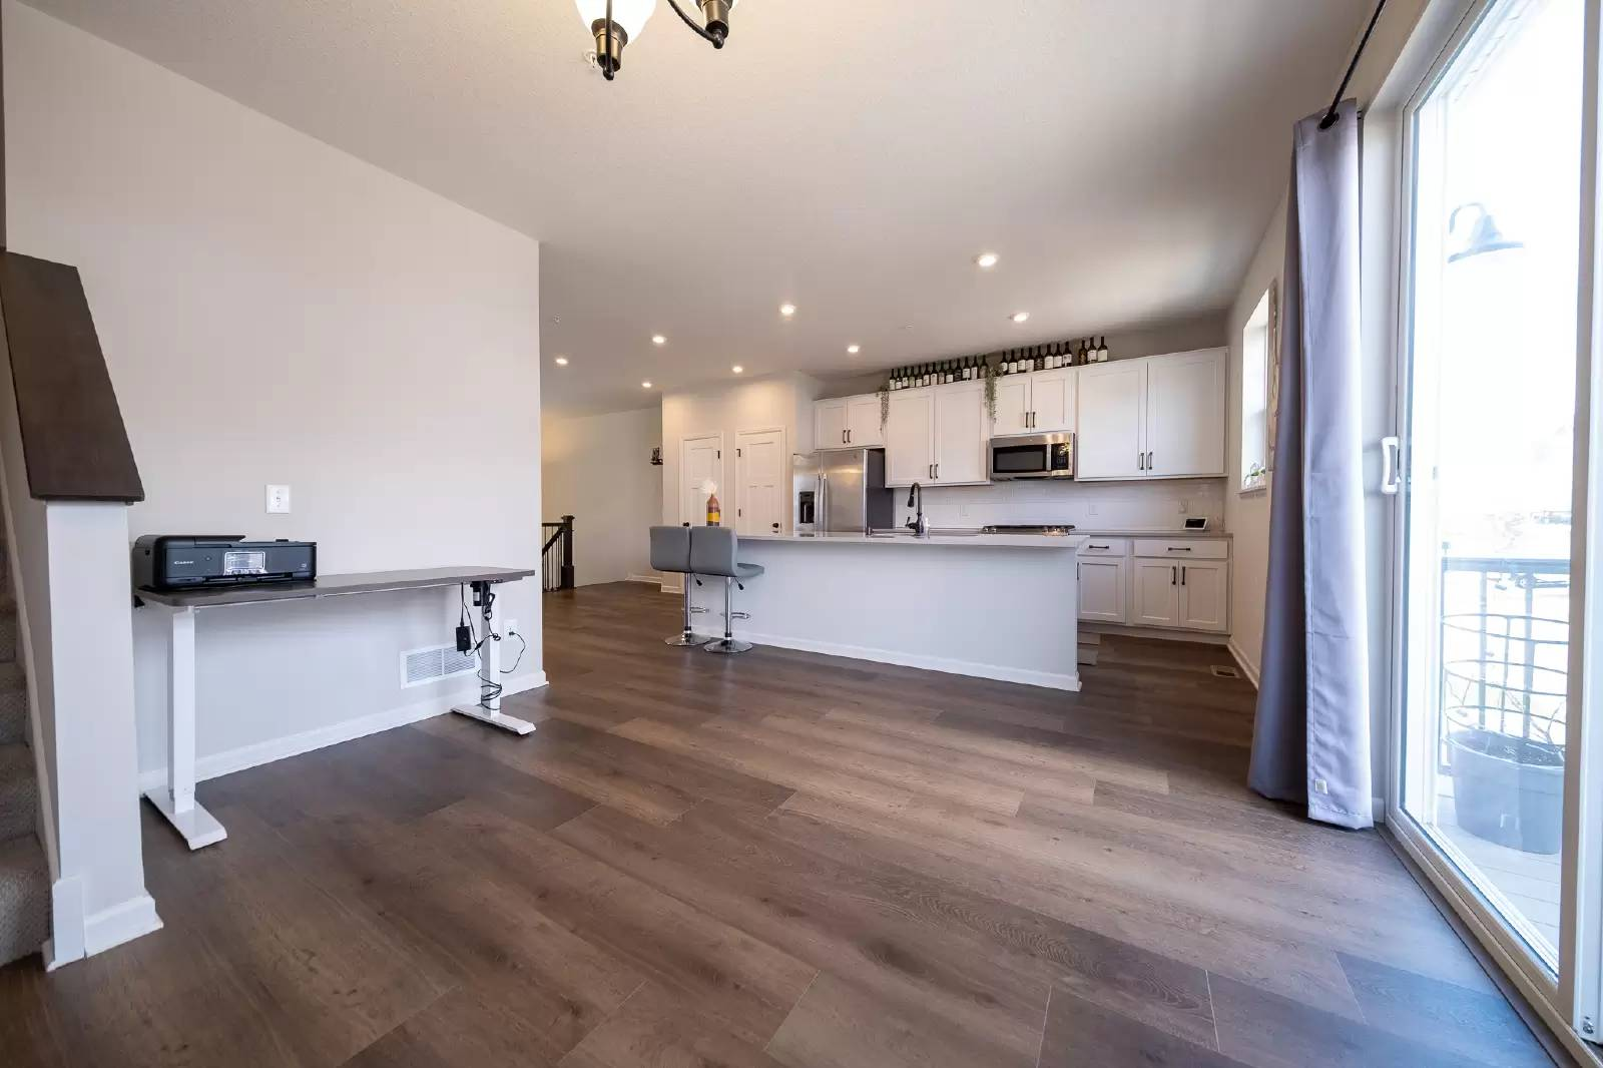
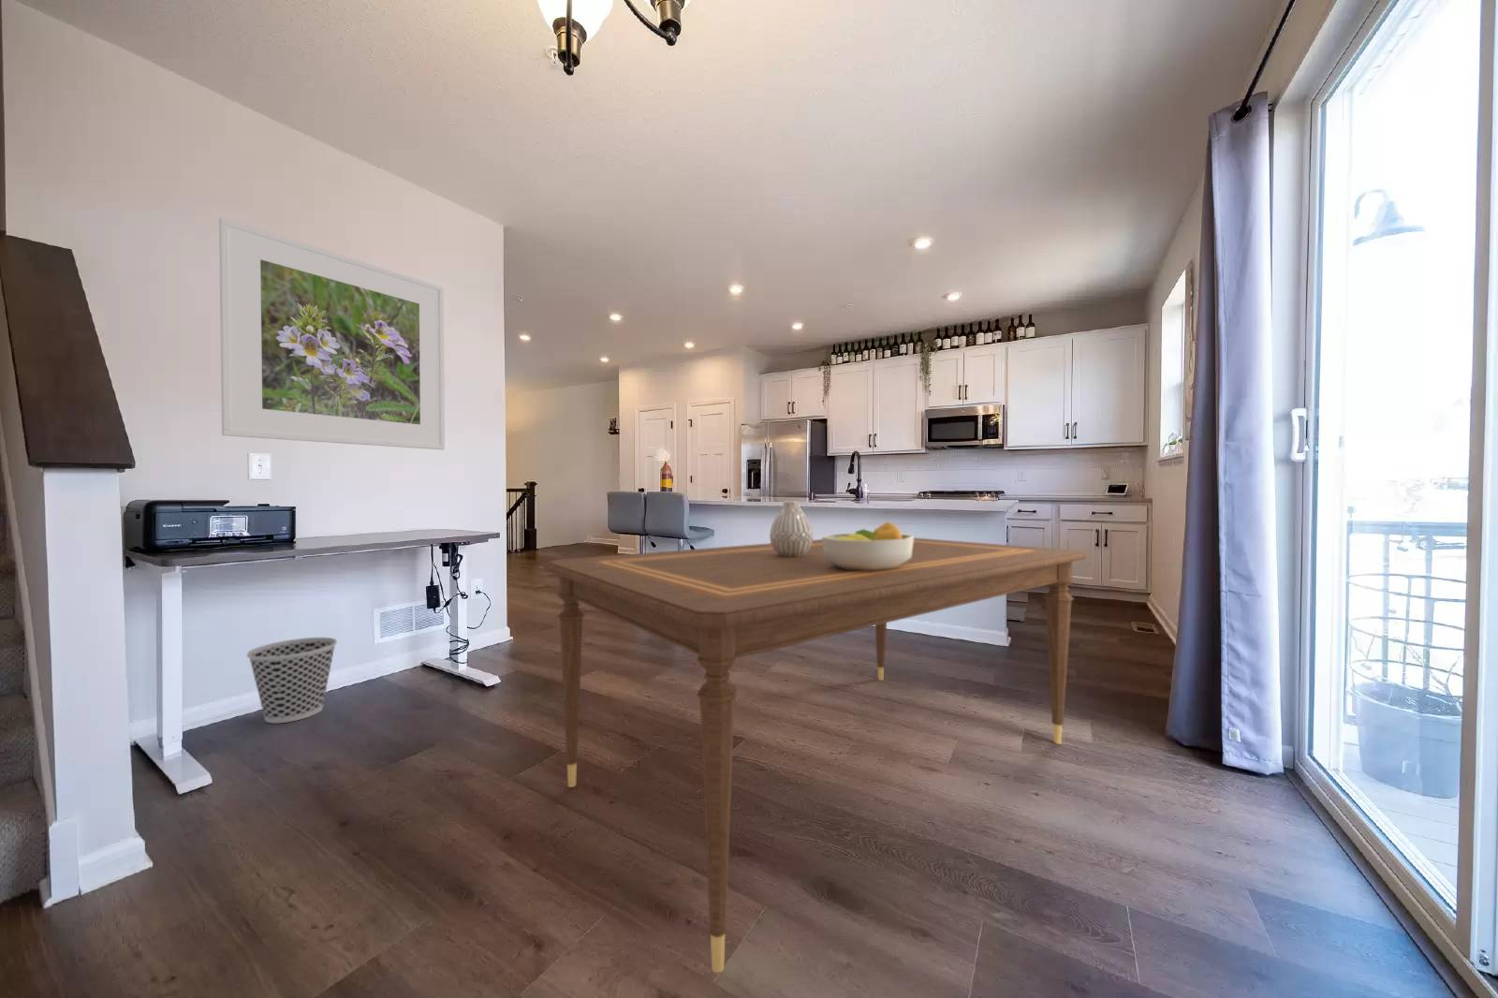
+ vase (791, 527)
+ dining table (830, 636)
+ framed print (349, 350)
+ fruit bowl (868, 544)
+ wastebasket (294, 679)
